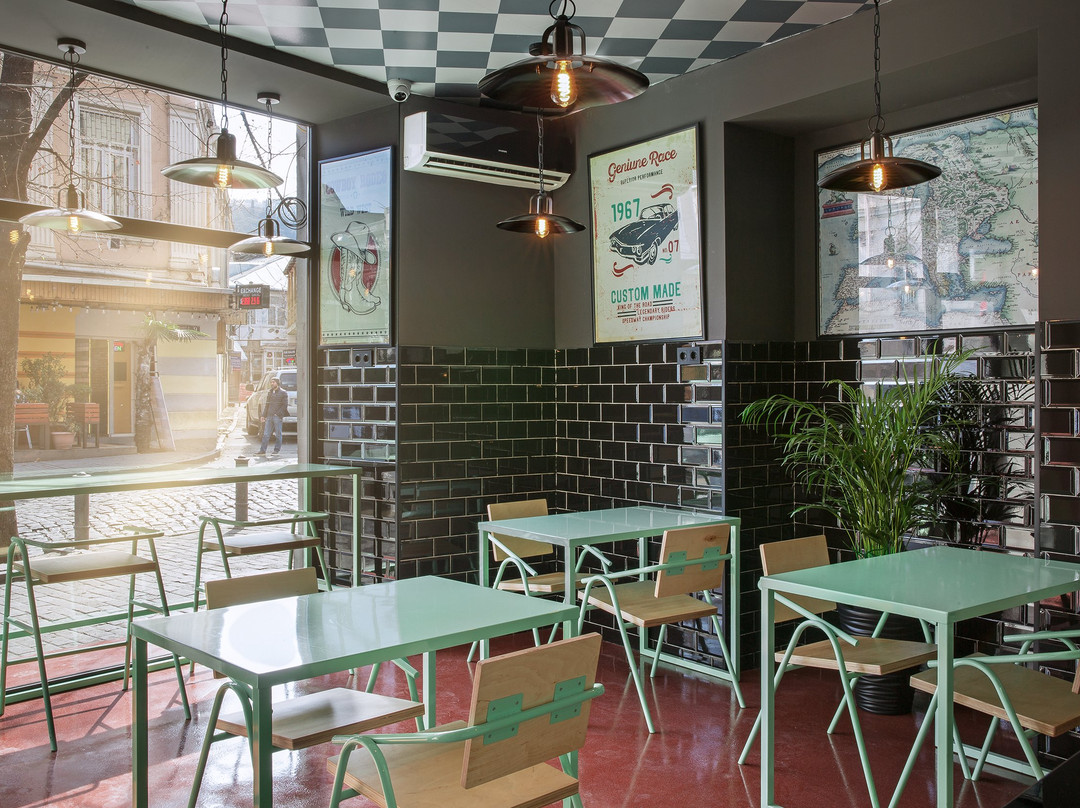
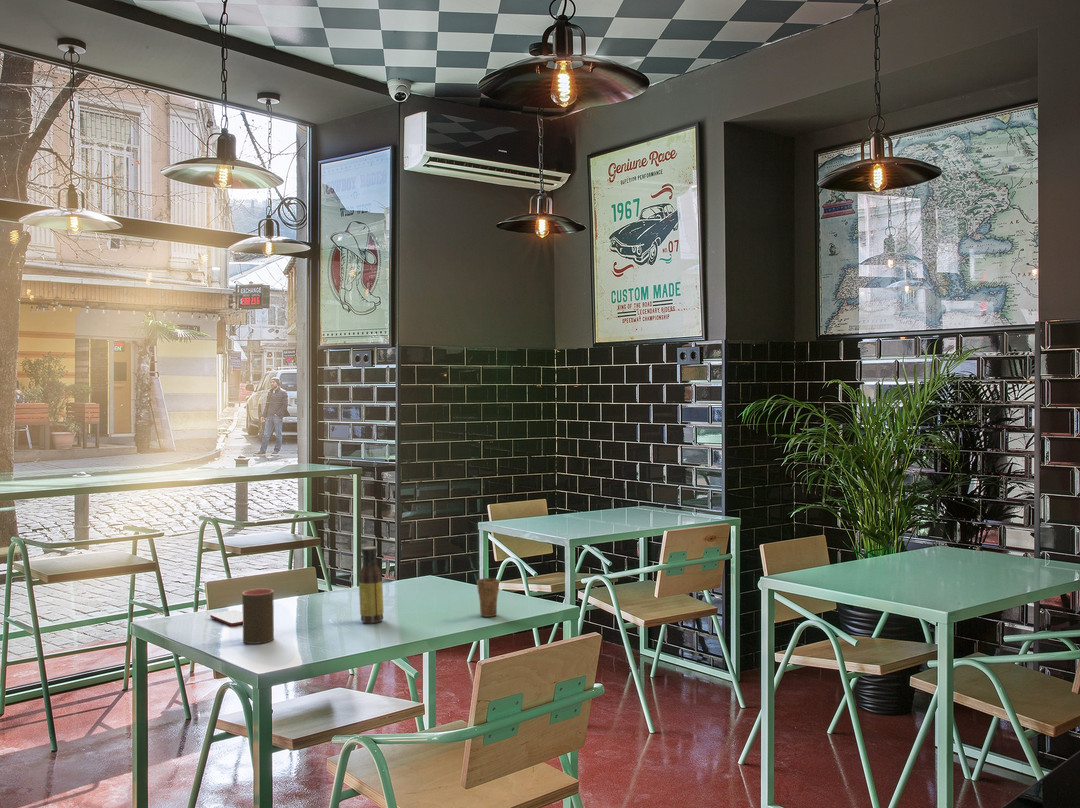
+ sauce bottle (371, 584)
+ cup (488, 593)
+ smartphone (233, 617)
+ cup (258, 615)
